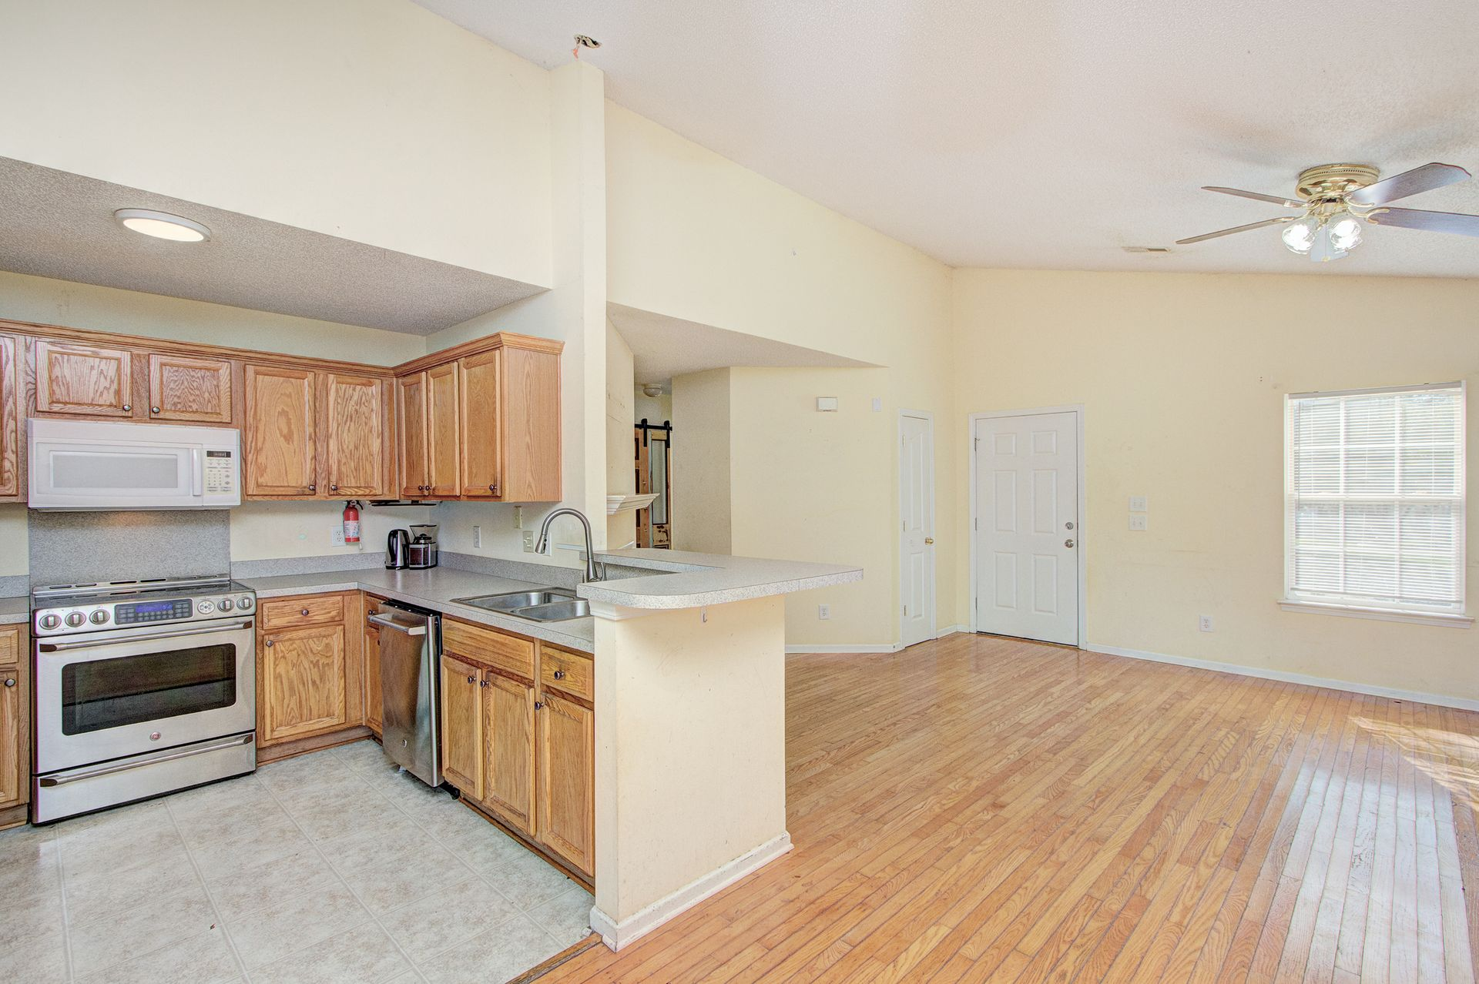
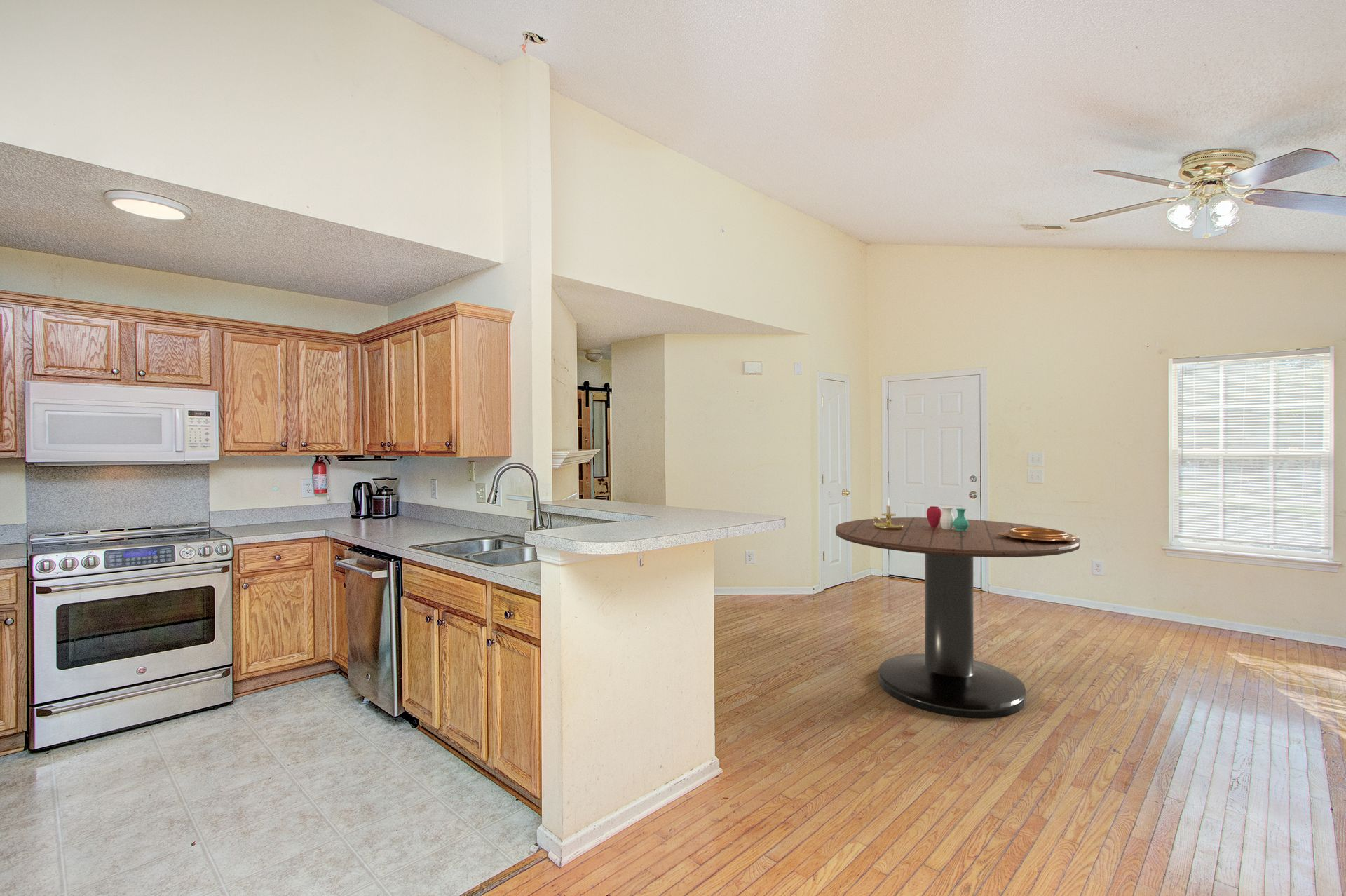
+ decorative bowl (1036, 534)
+ dining table (949, 609)
+ candle holder (887, 512)
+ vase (947, 517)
